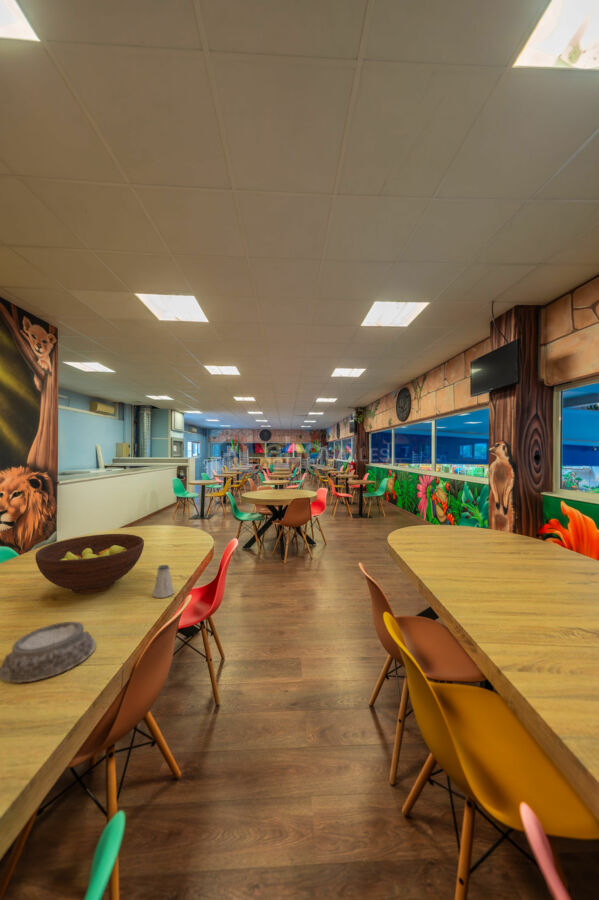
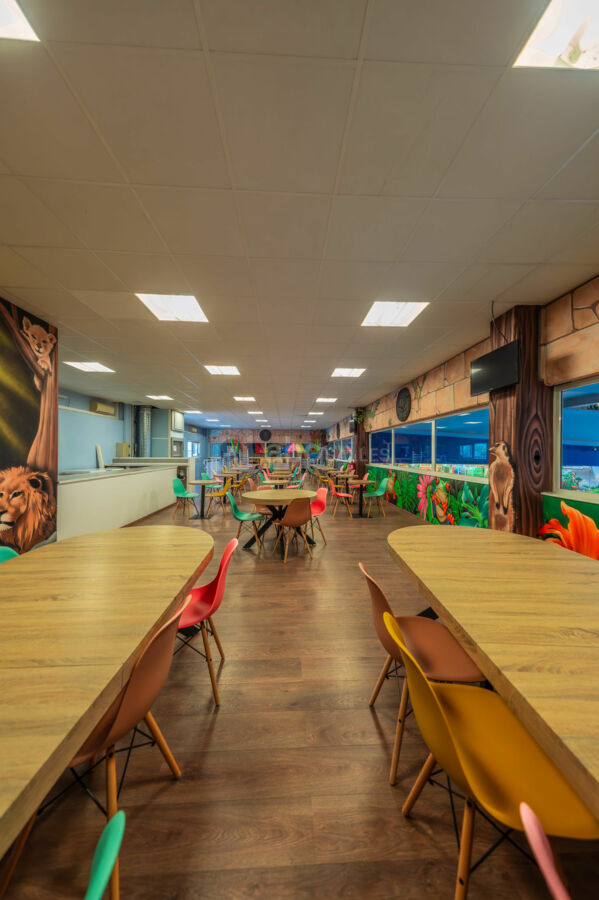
- saltshaker (163, 579)
- fruit bowl (93, 566)
- mortar (50, 644)
